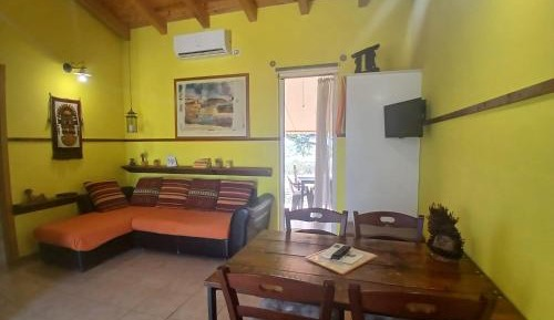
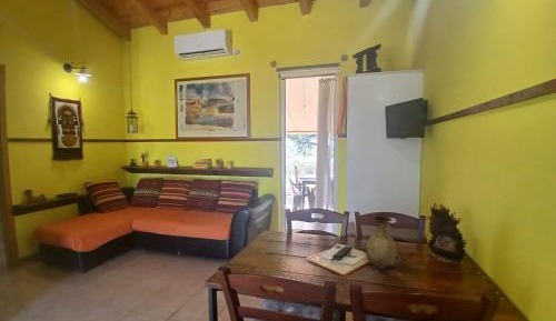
+ vase (380, 243)
